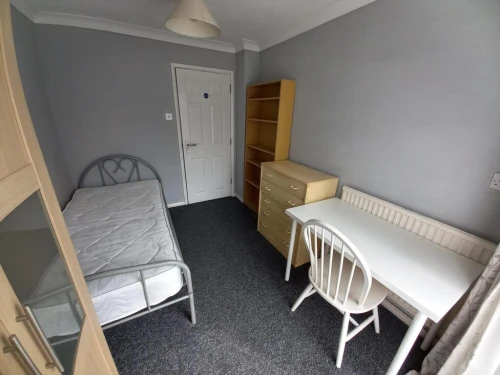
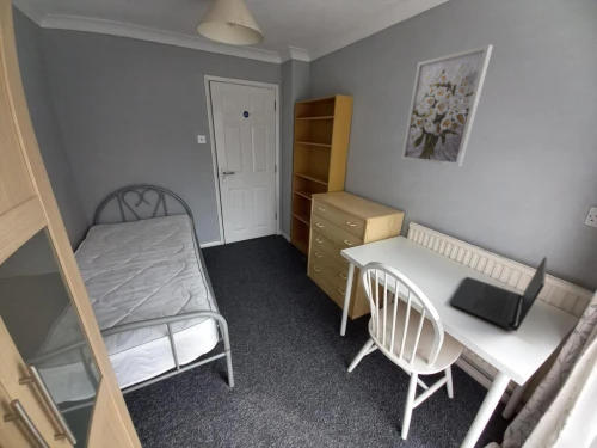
+ laptop (494, 286)
+ wall art (438, 112)
